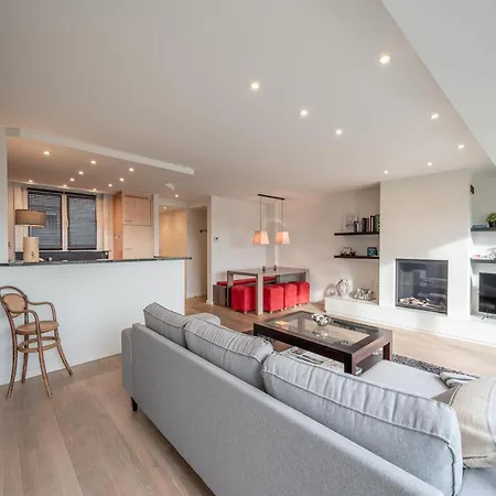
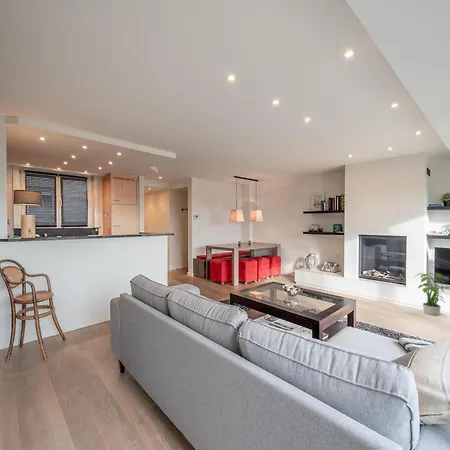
+ potted plant (427, 292)
